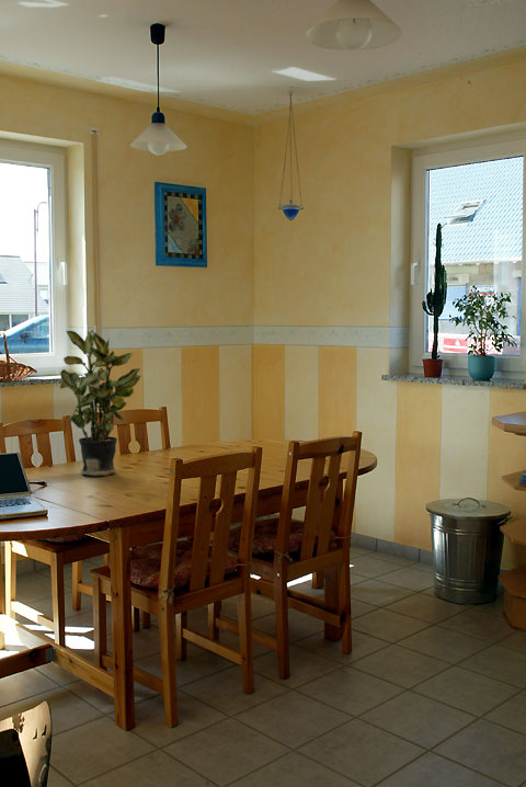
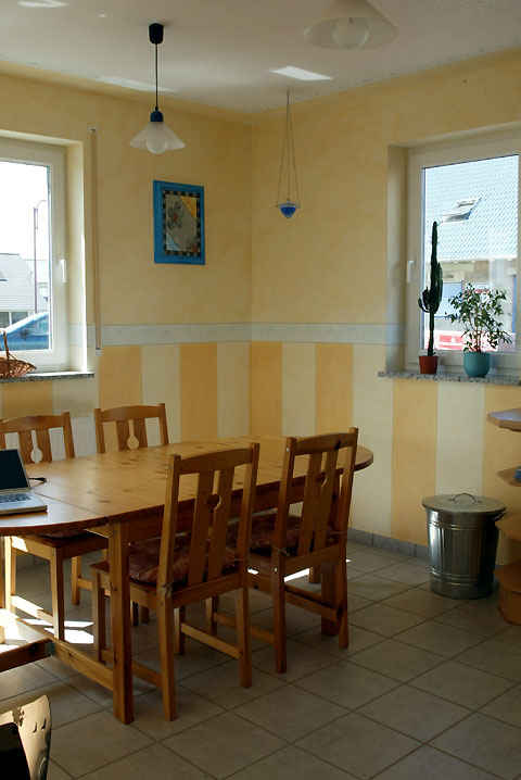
- potted plant (101, 401)
